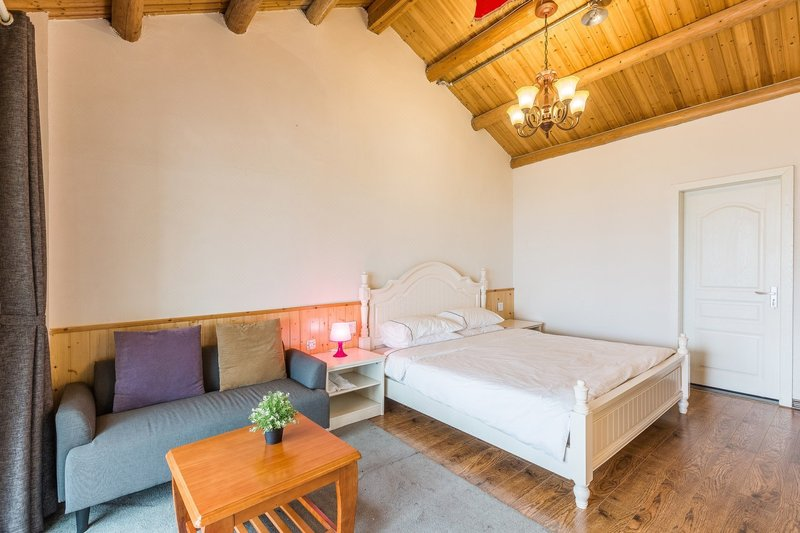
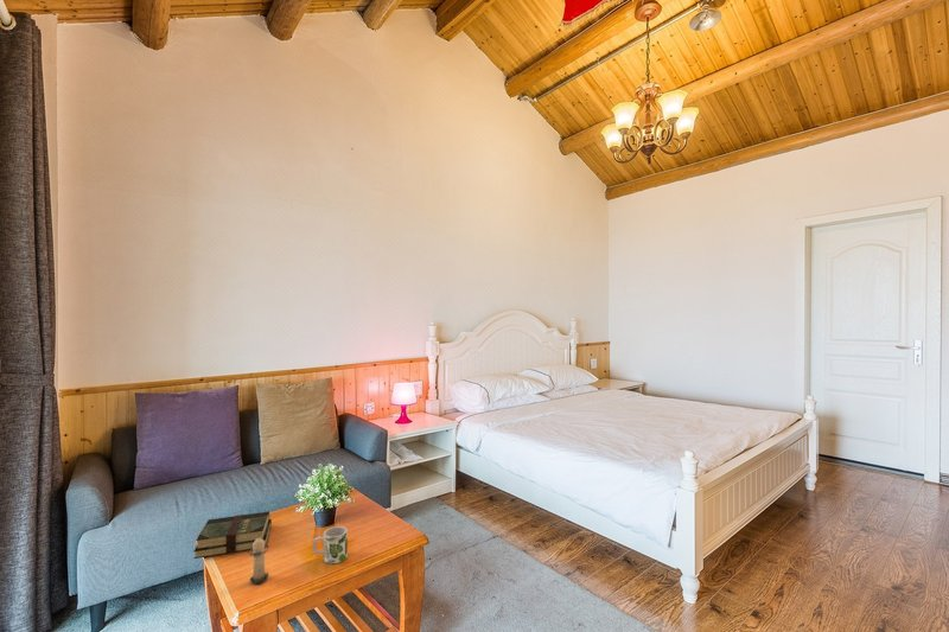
+ book (235, 532)
+ candle (259, 557)
+ mug (330, 544)
